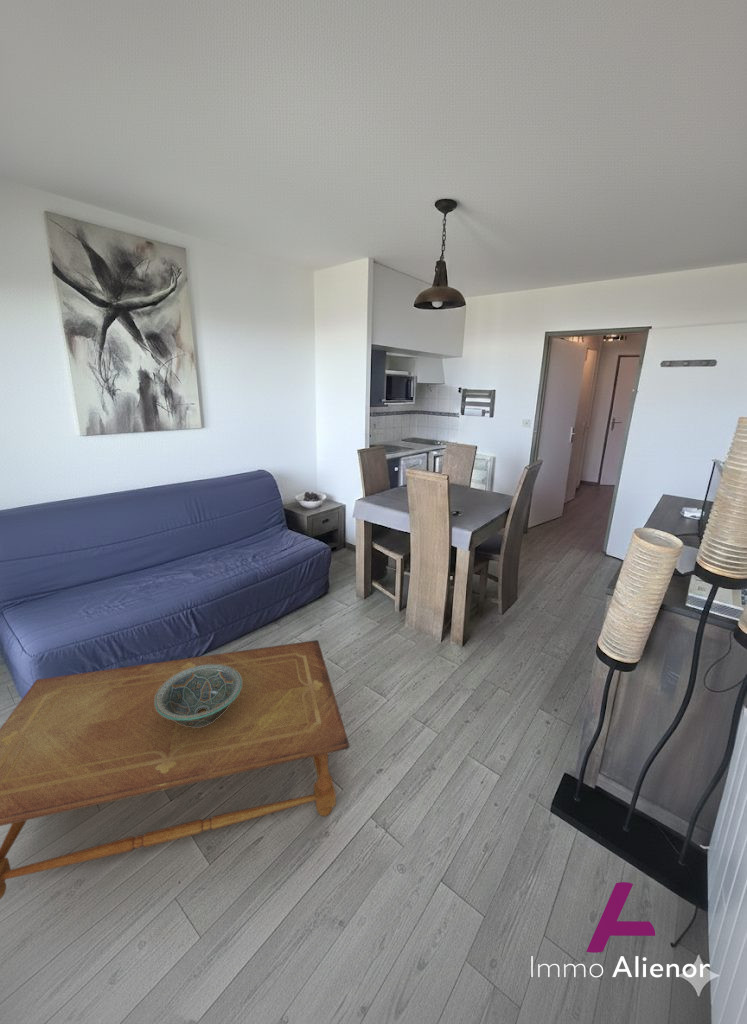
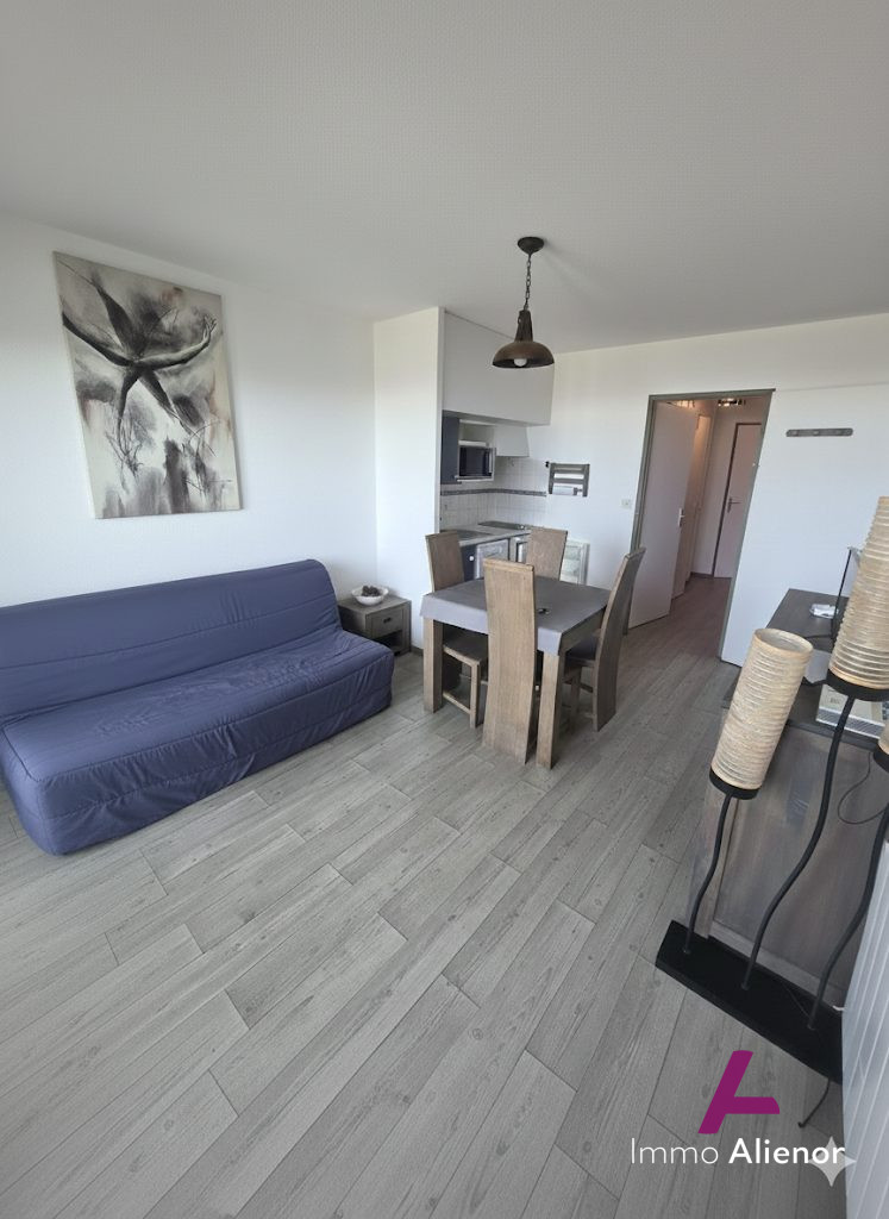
- decorative bowl (200, 701)
- coffee table (183, 746)
